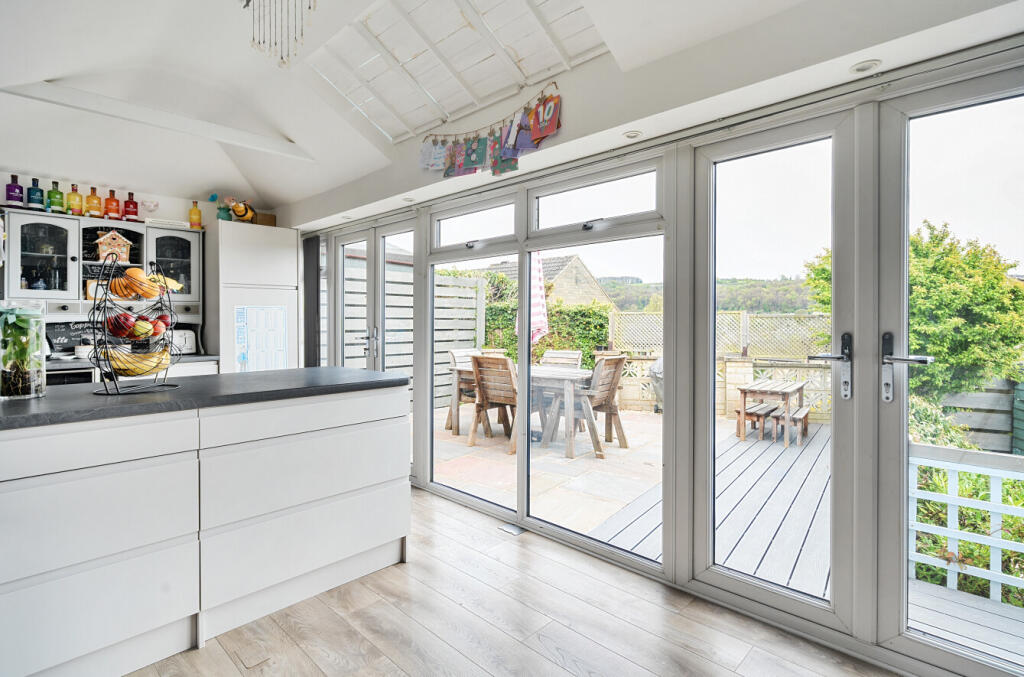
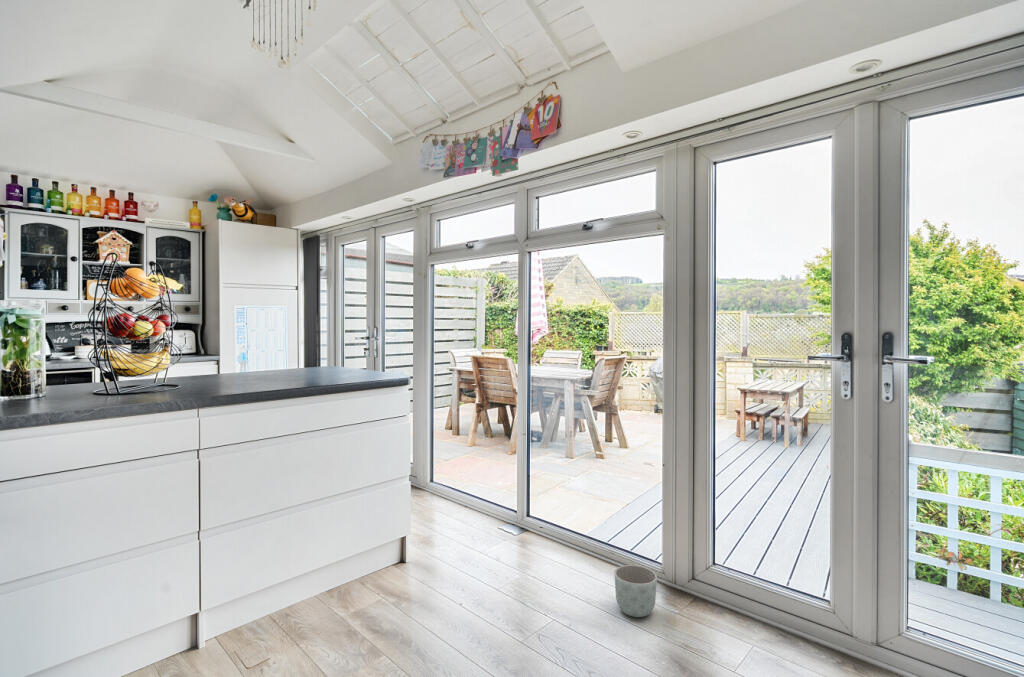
+ planter (635, 592)
